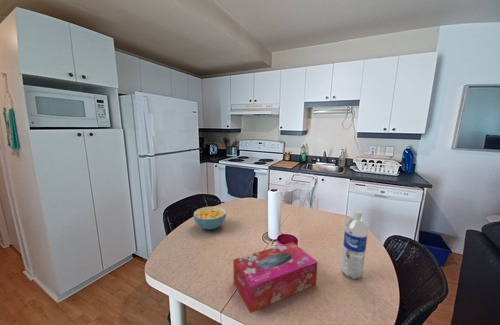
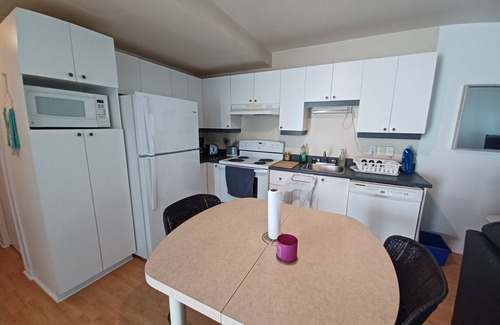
- water bottle (354, 243)
- cereal bowl (210, 219)
- tissue box (274, 272)
